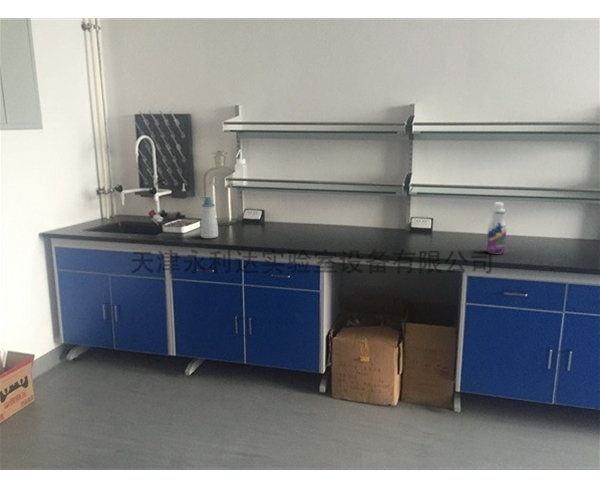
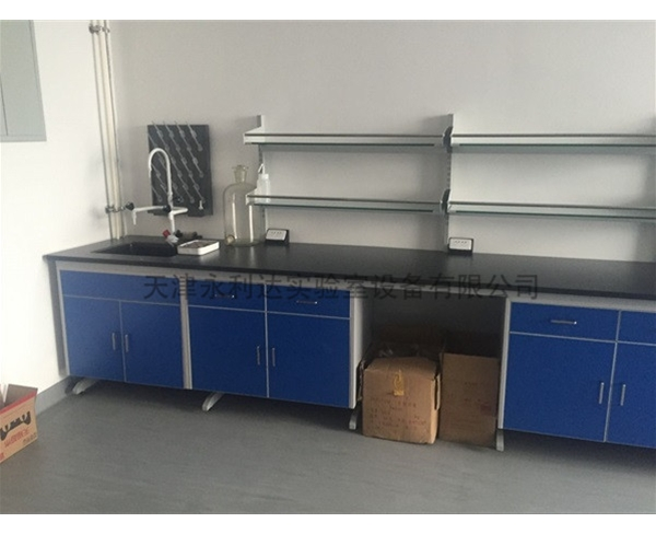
- soap bottle (208, 217)
- beverage bottle (497, 227)
